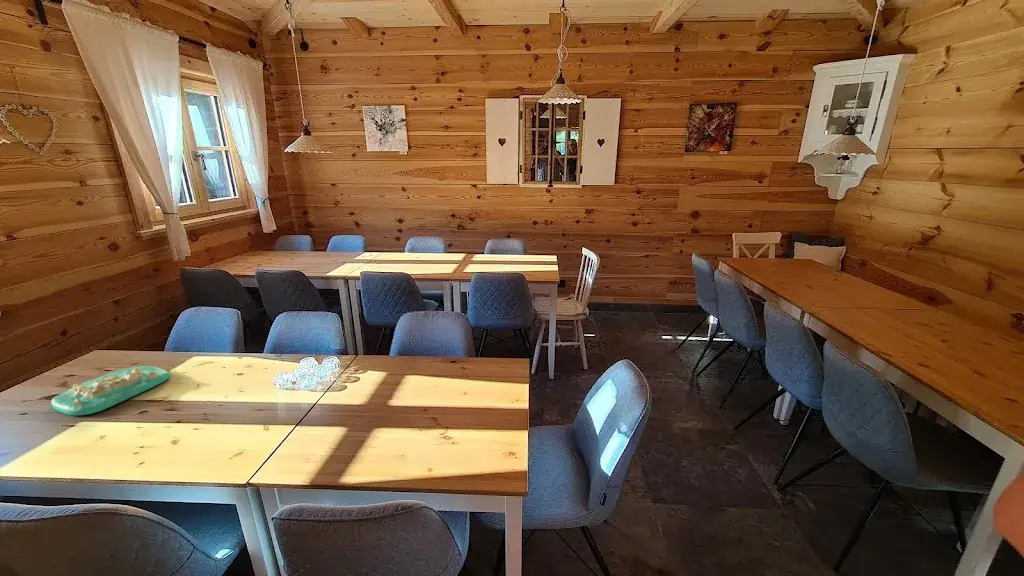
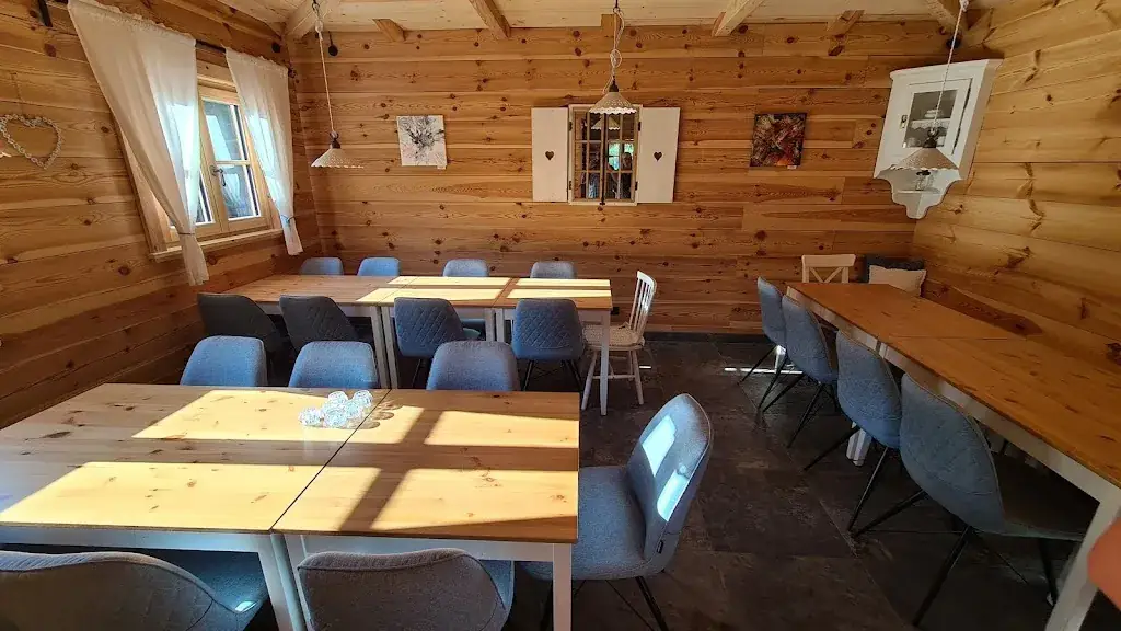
- decorative tray (108, 374)
